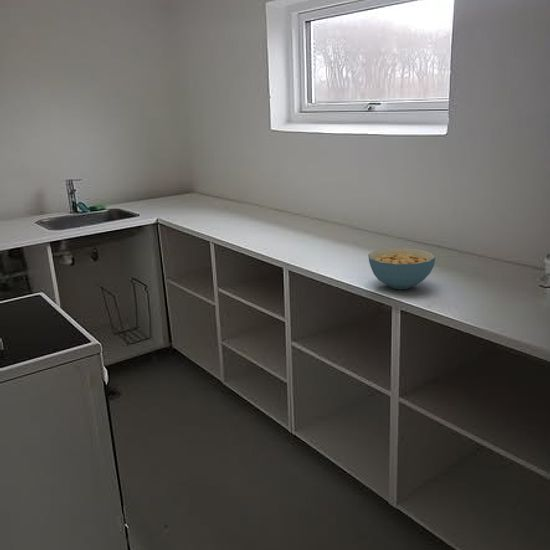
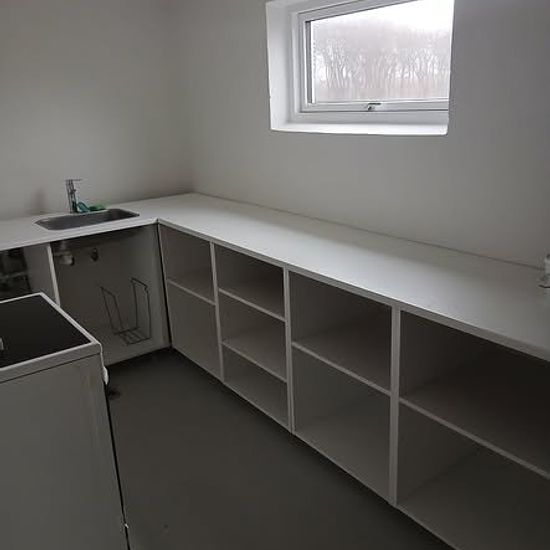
- cereal bowl (400, 271)
